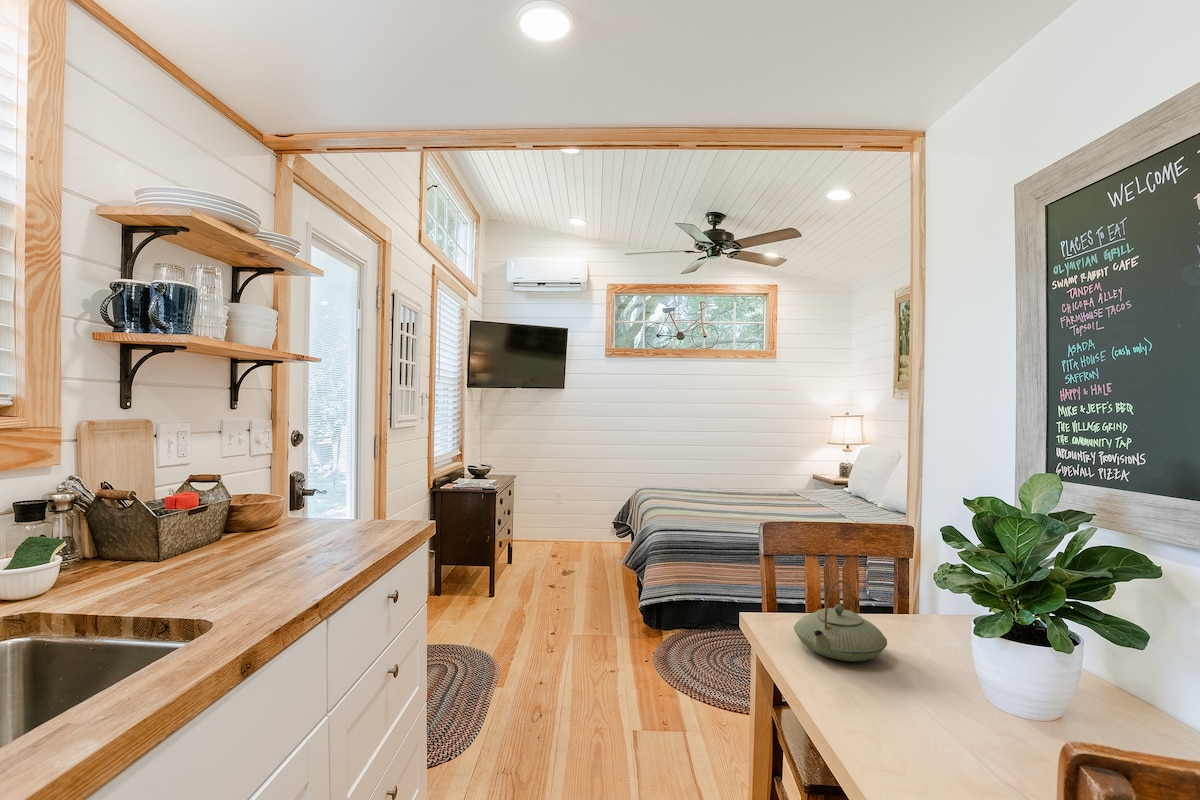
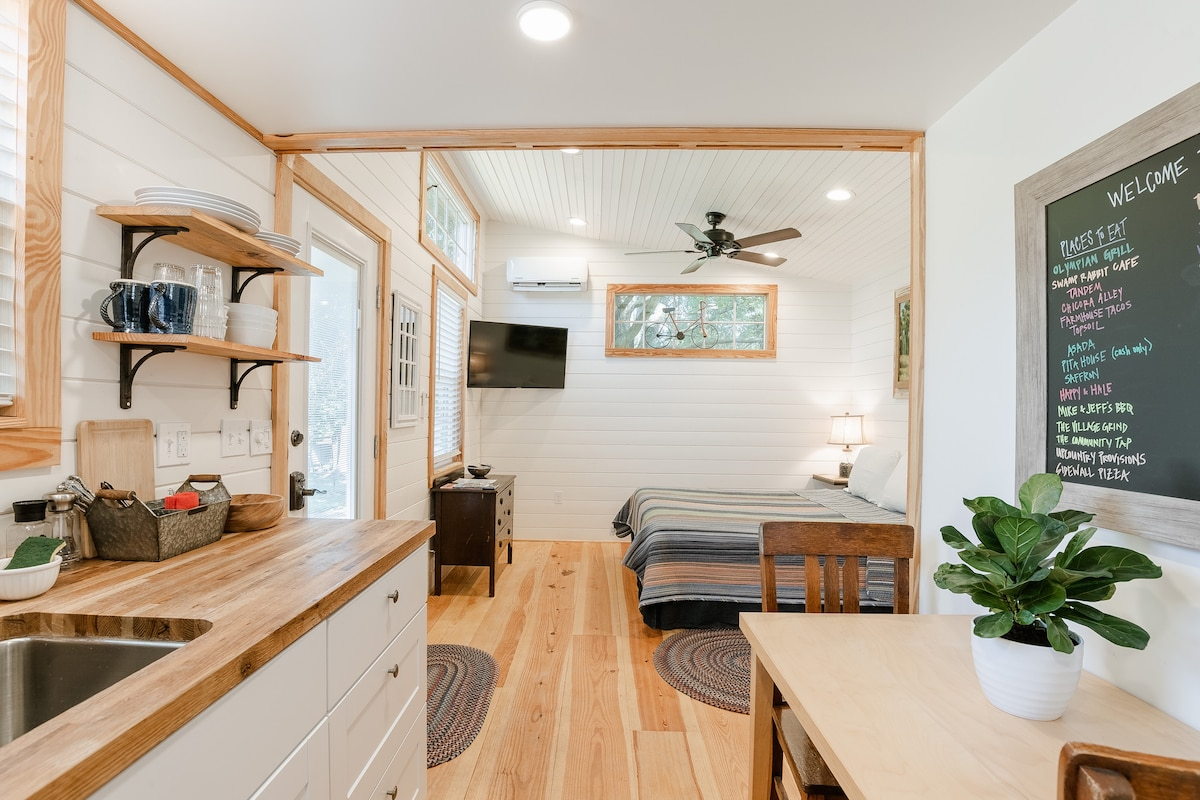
- teapot (836, 616)
